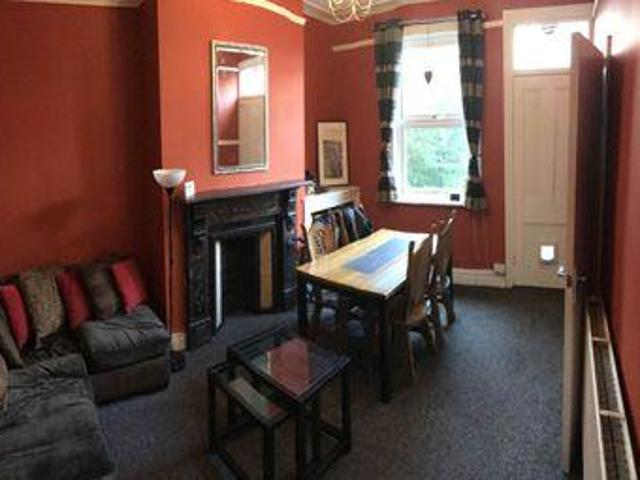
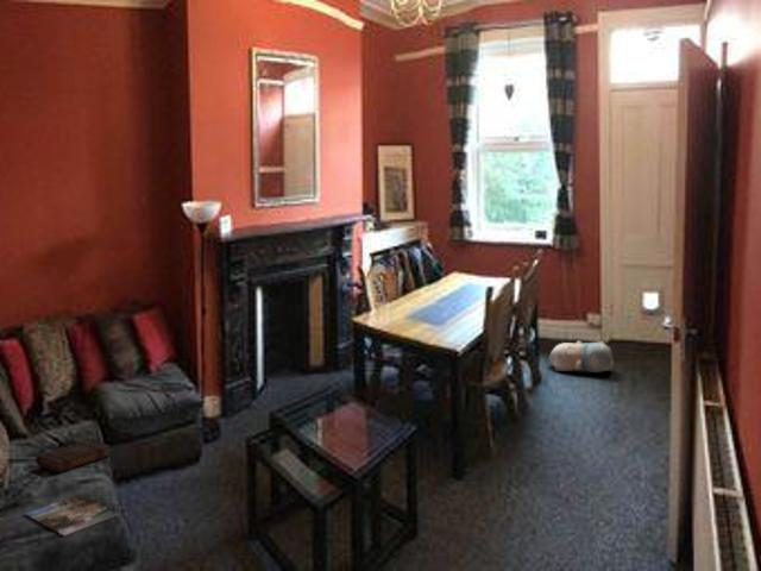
+ book (74, 454)
+ plush toy (580, 356)
+ magazine (71, 514)
